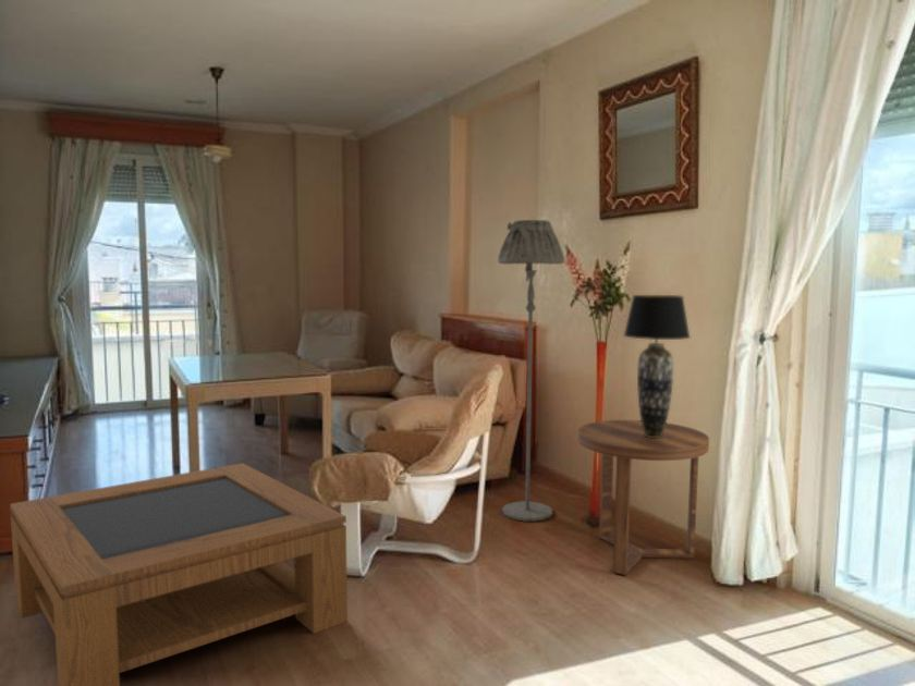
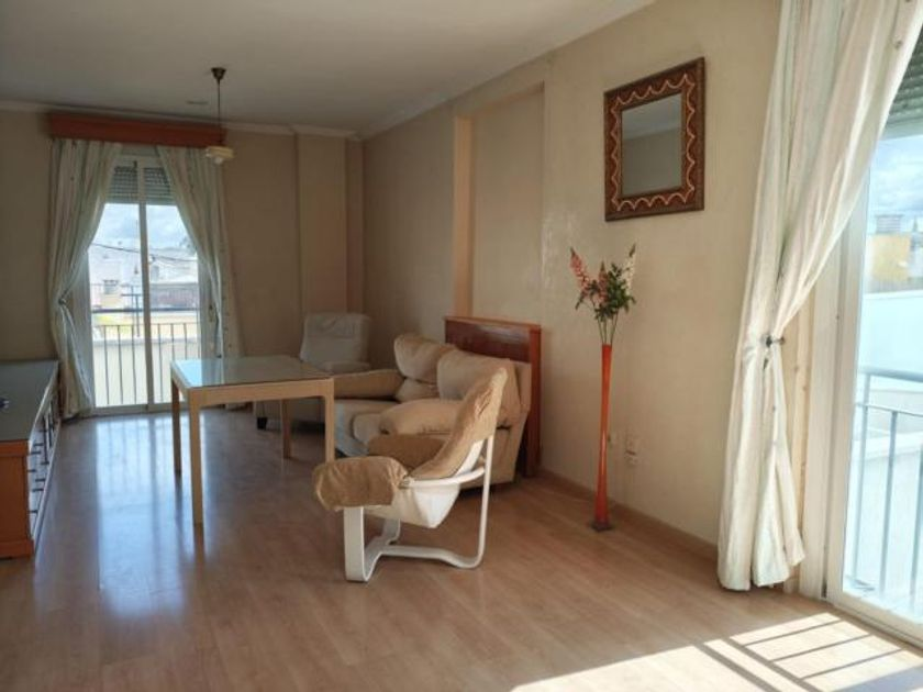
- table lamp (655, 366)
- floor lamp (529, 369)
- coffee table (175, 561)
- side table (630, 490)
